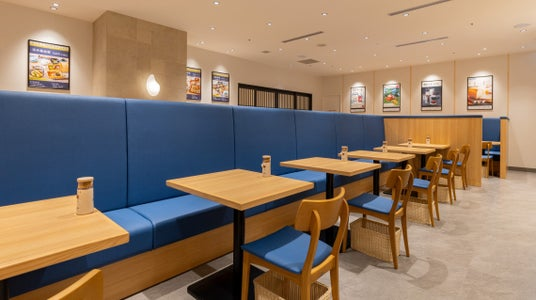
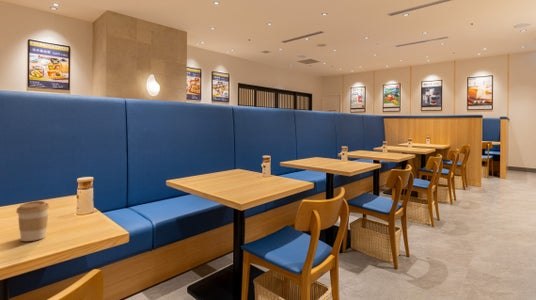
+ coffee cup (33, 220)
